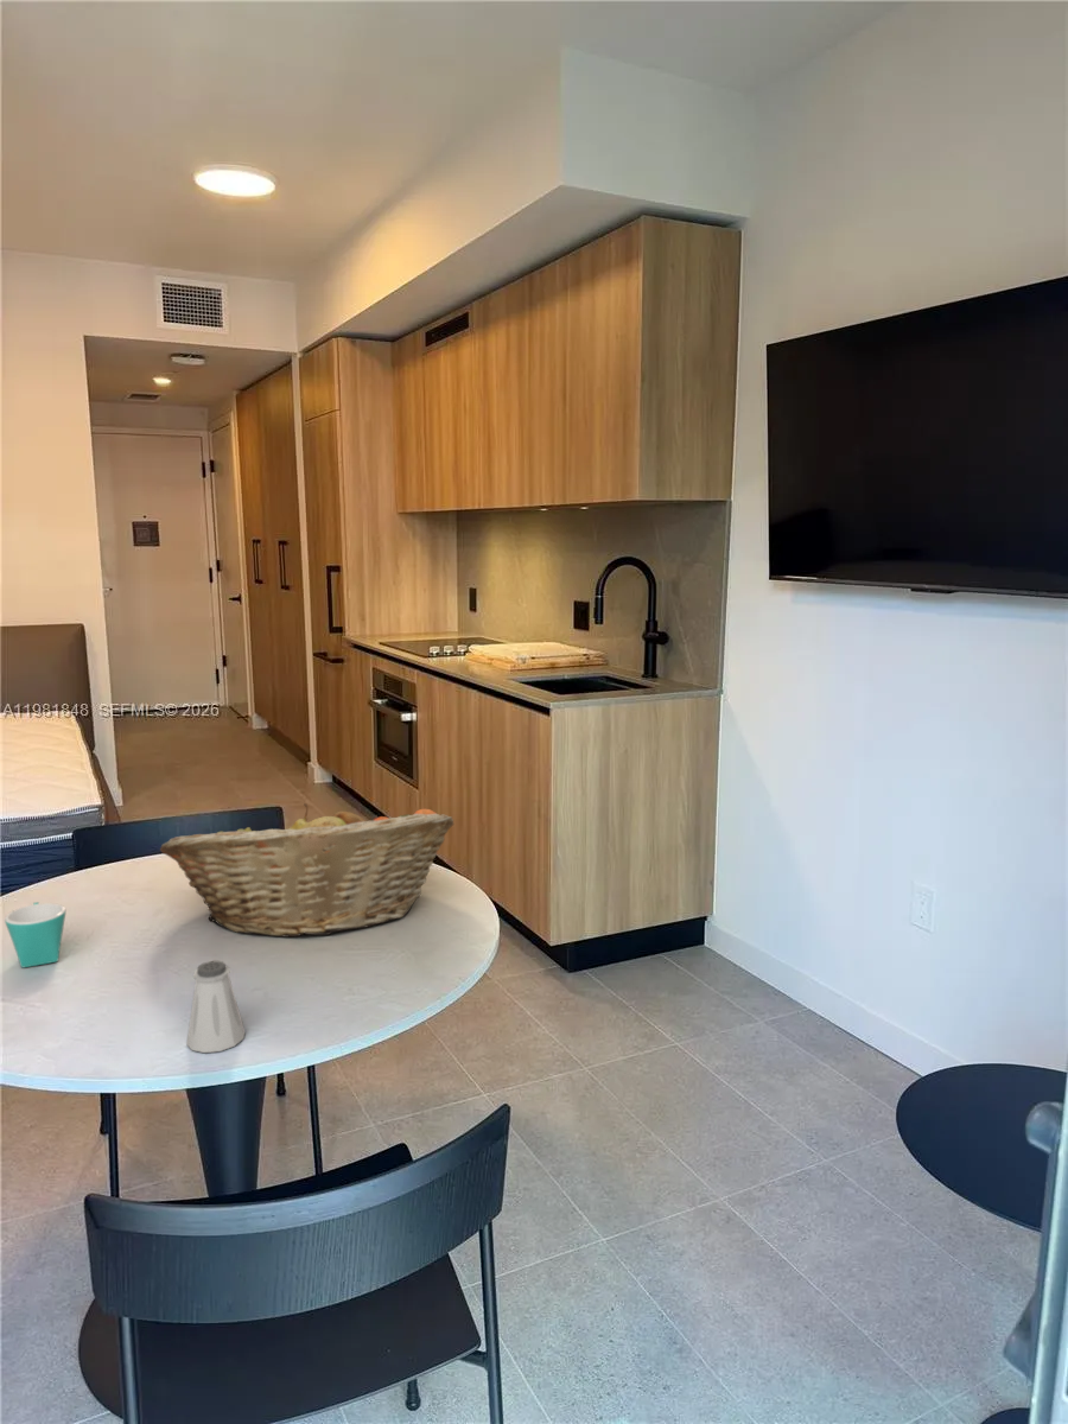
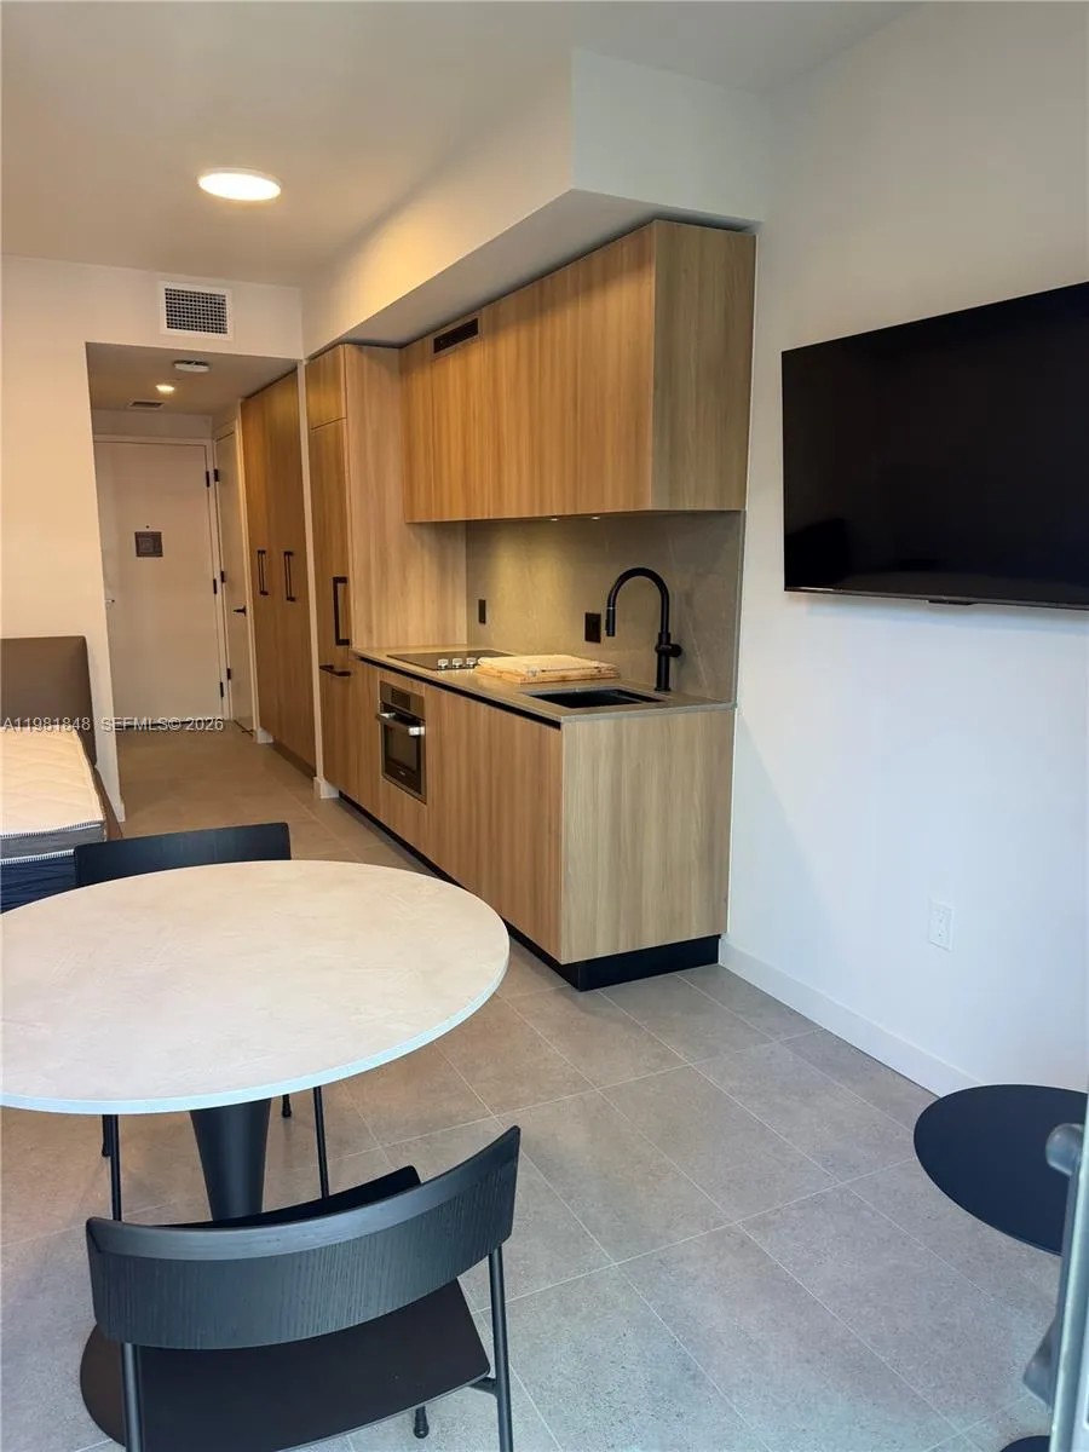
- saltshaker (214, 1002)
- mug (37, 932)
- fruit basket (313, 854)
